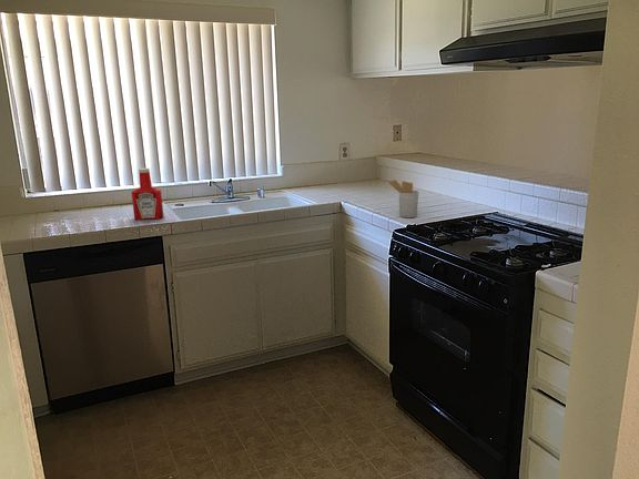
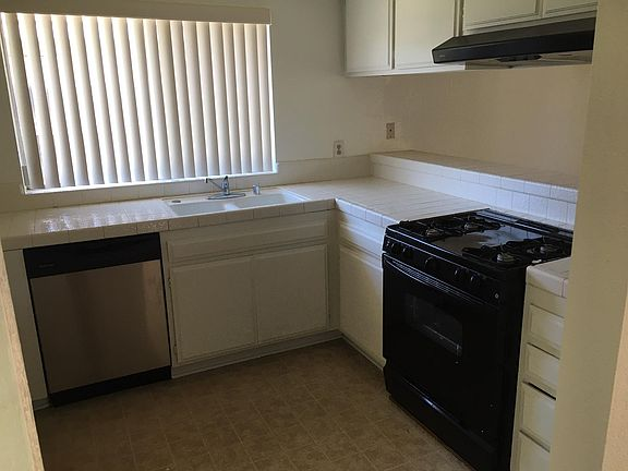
- soap bottle (146, 193)
- utensil holder (403, 197)
